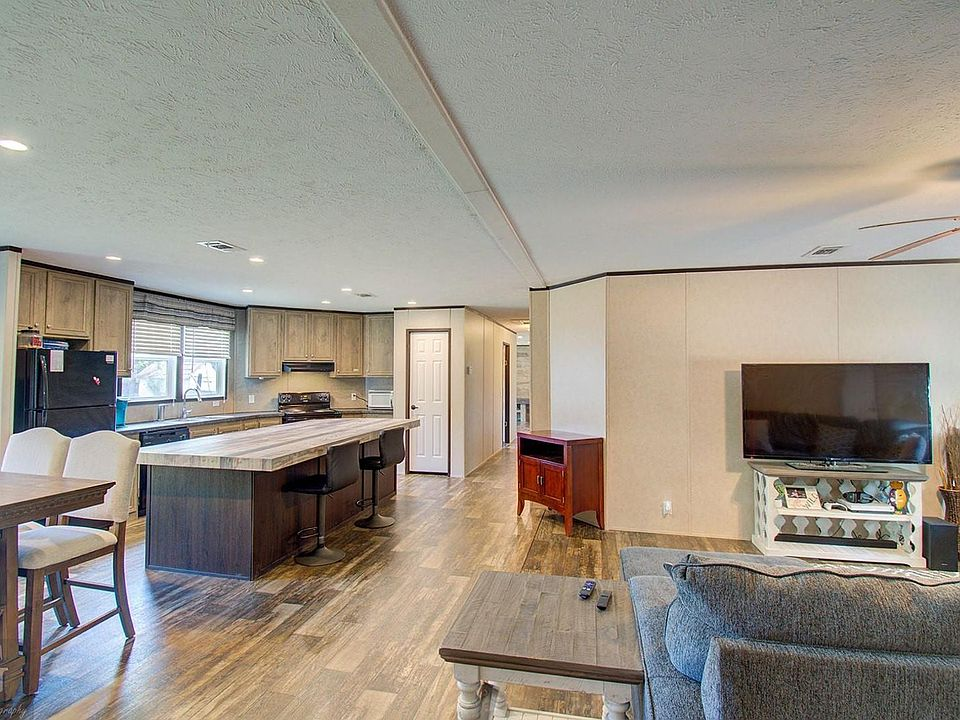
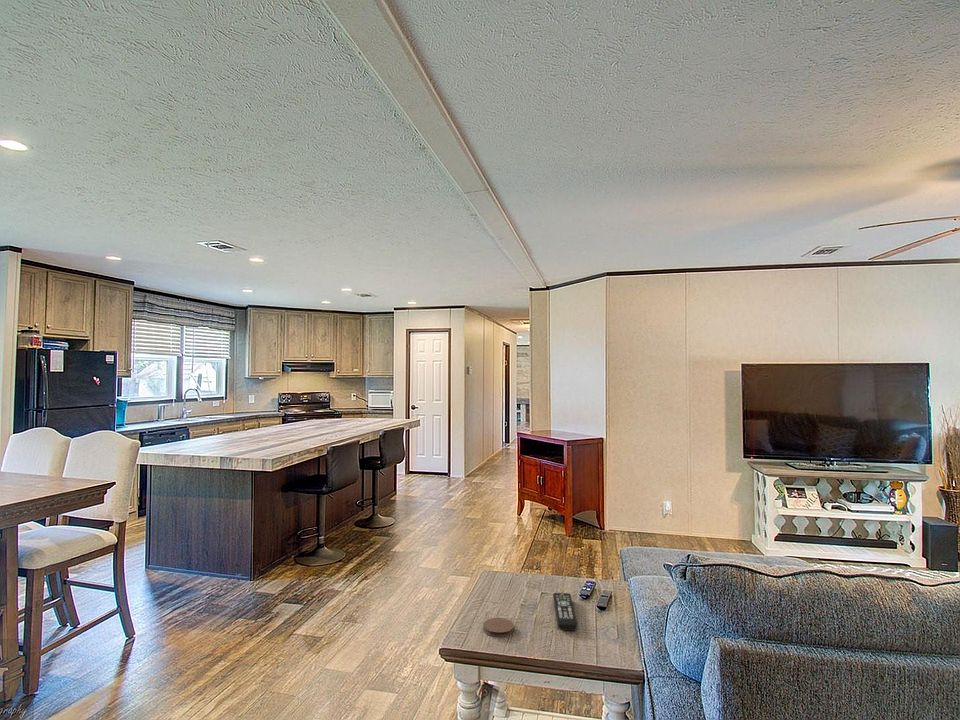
+ remote control (564, 610)
+ coaster (498, 626)
